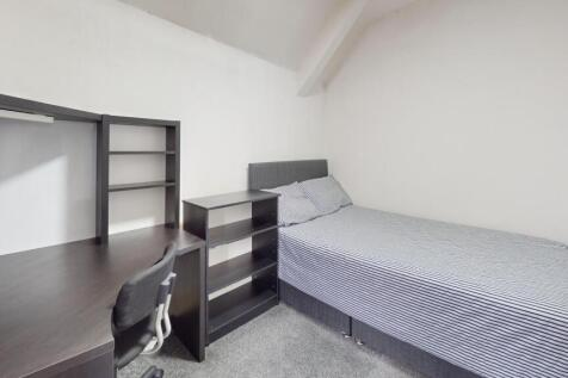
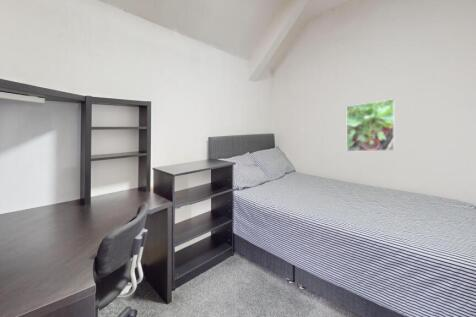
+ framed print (369, 127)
